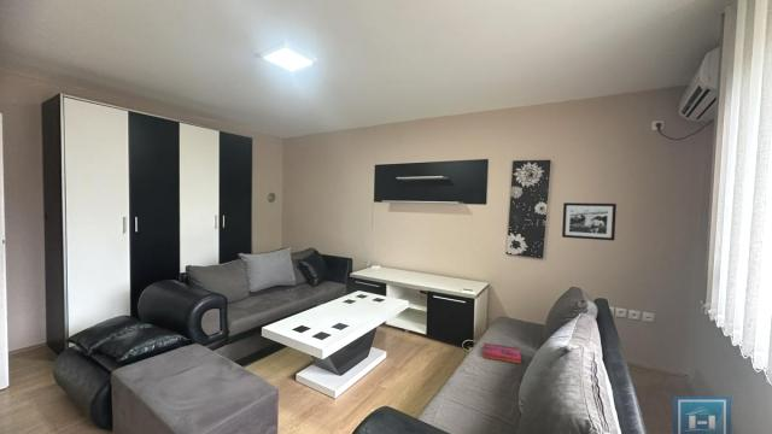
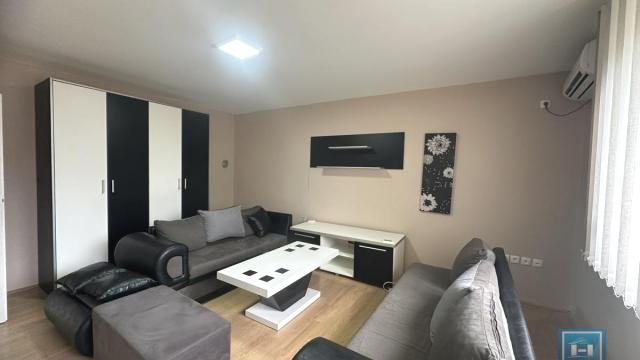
- hardback book (501, 352)
- picture frame (587, 221)
